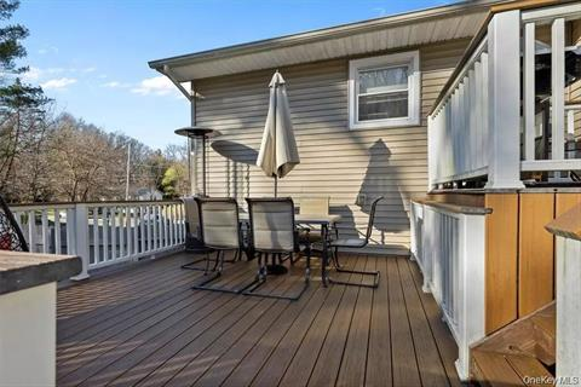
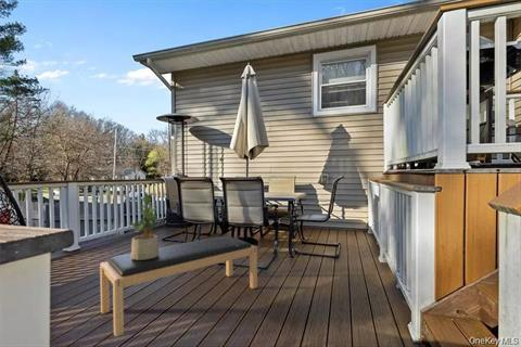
+ bench (185, 271)
+ potted plant (143, 223)
